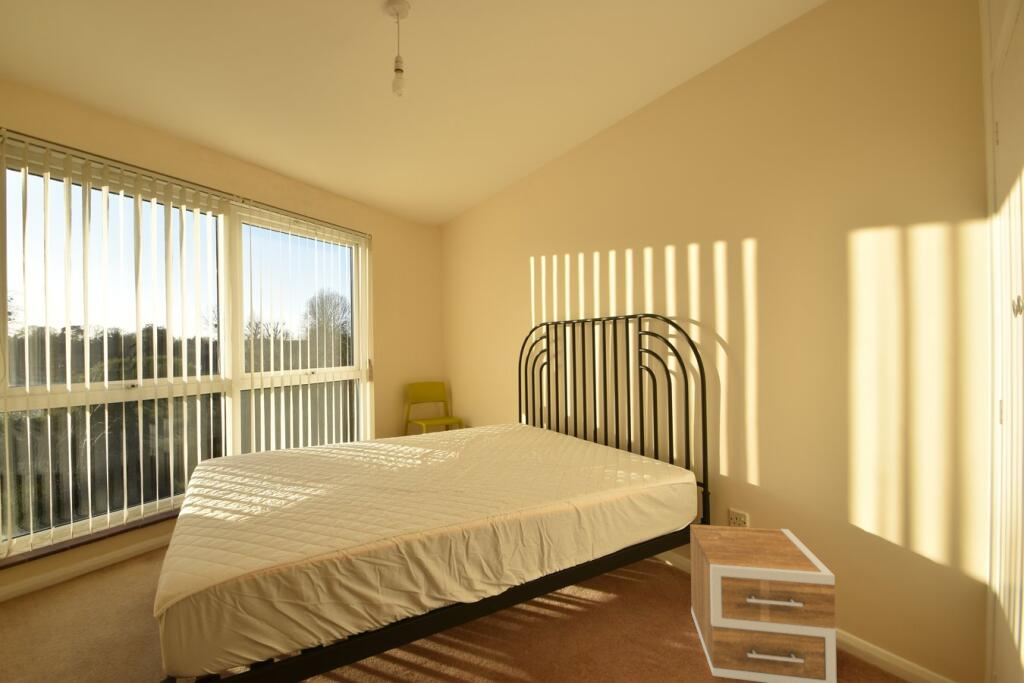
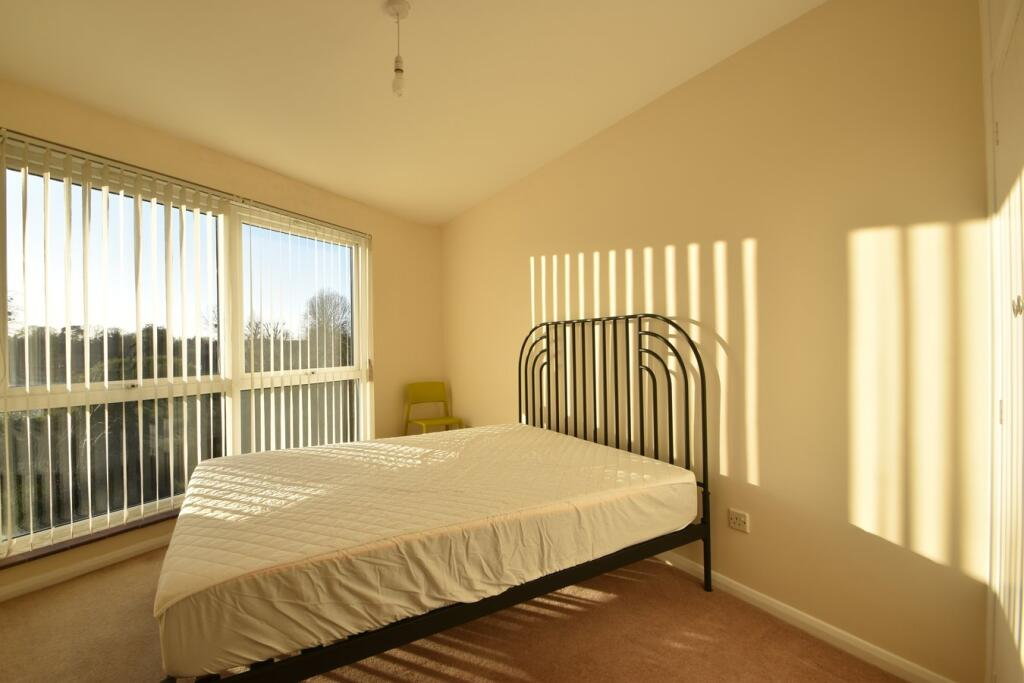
- nightstand (753, 596)
